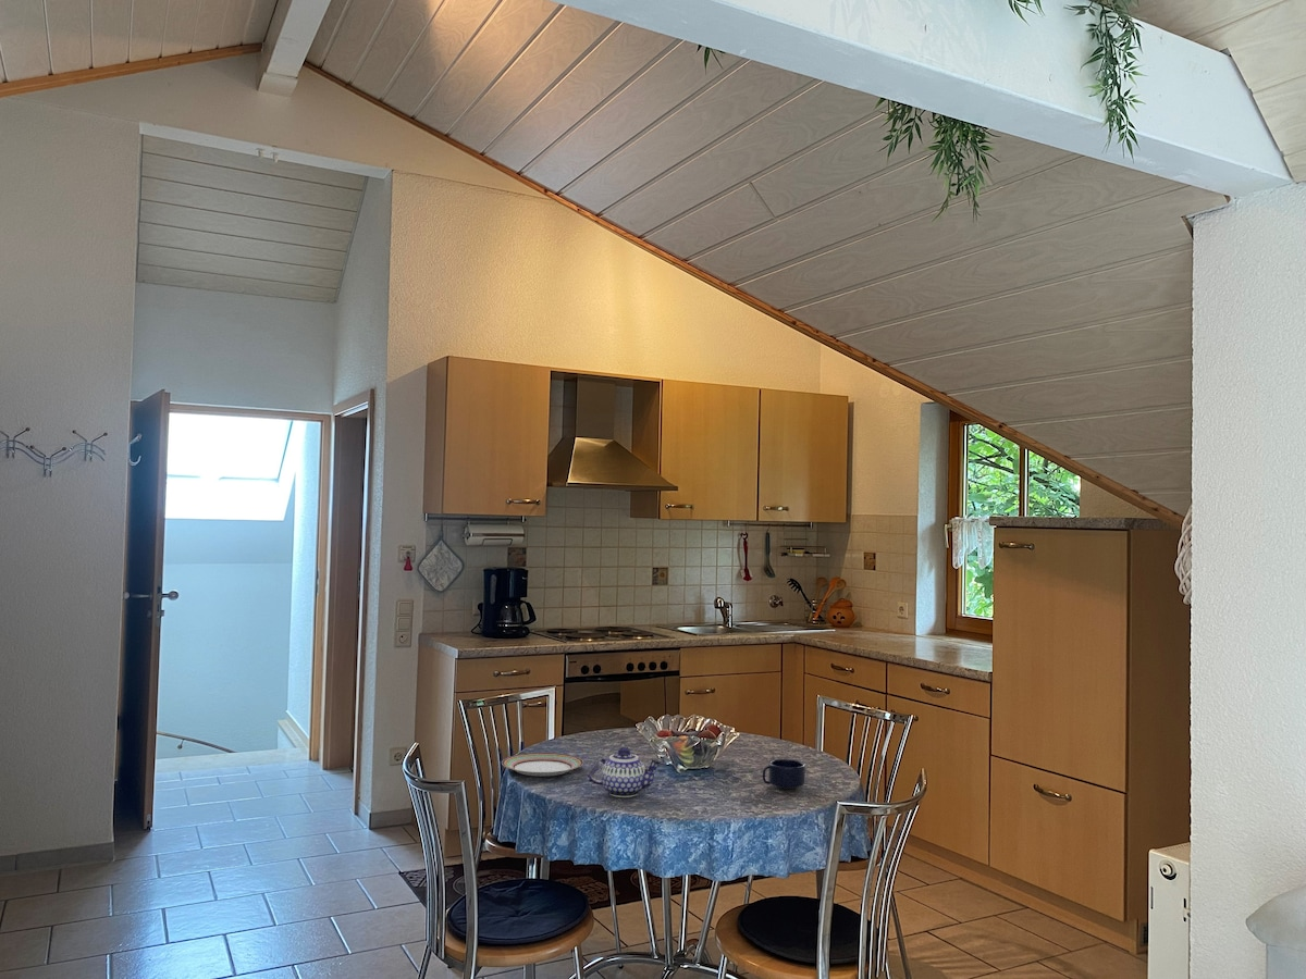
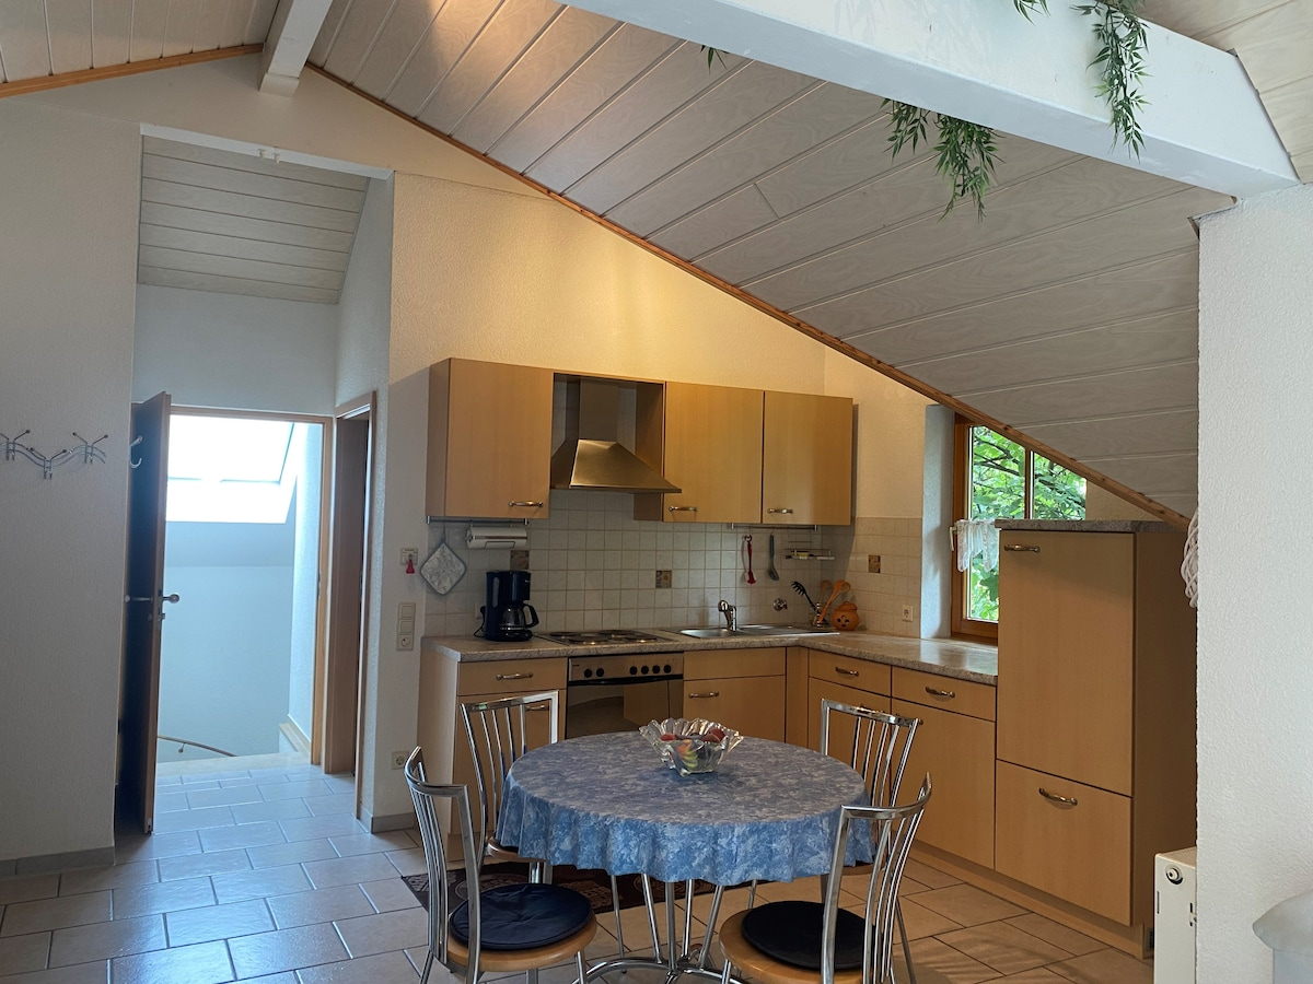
- plate (542, 765)
- mug (783, 776)
- teapot (625, 770)
